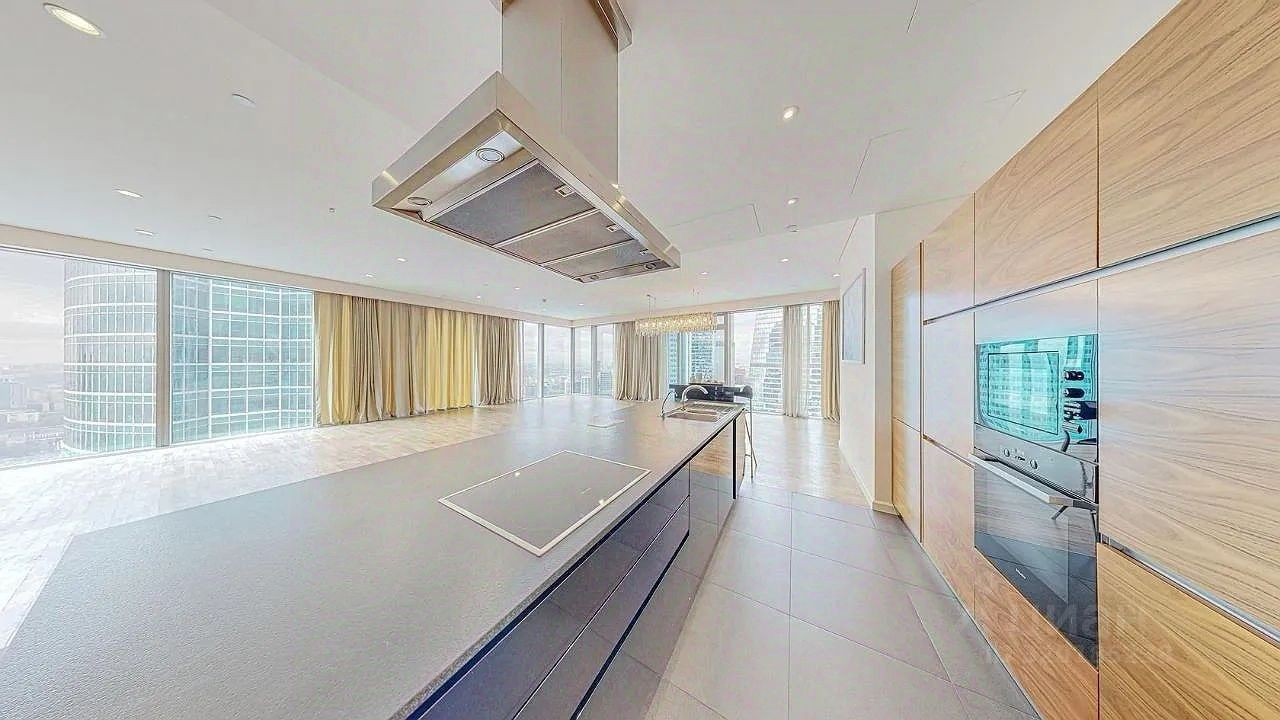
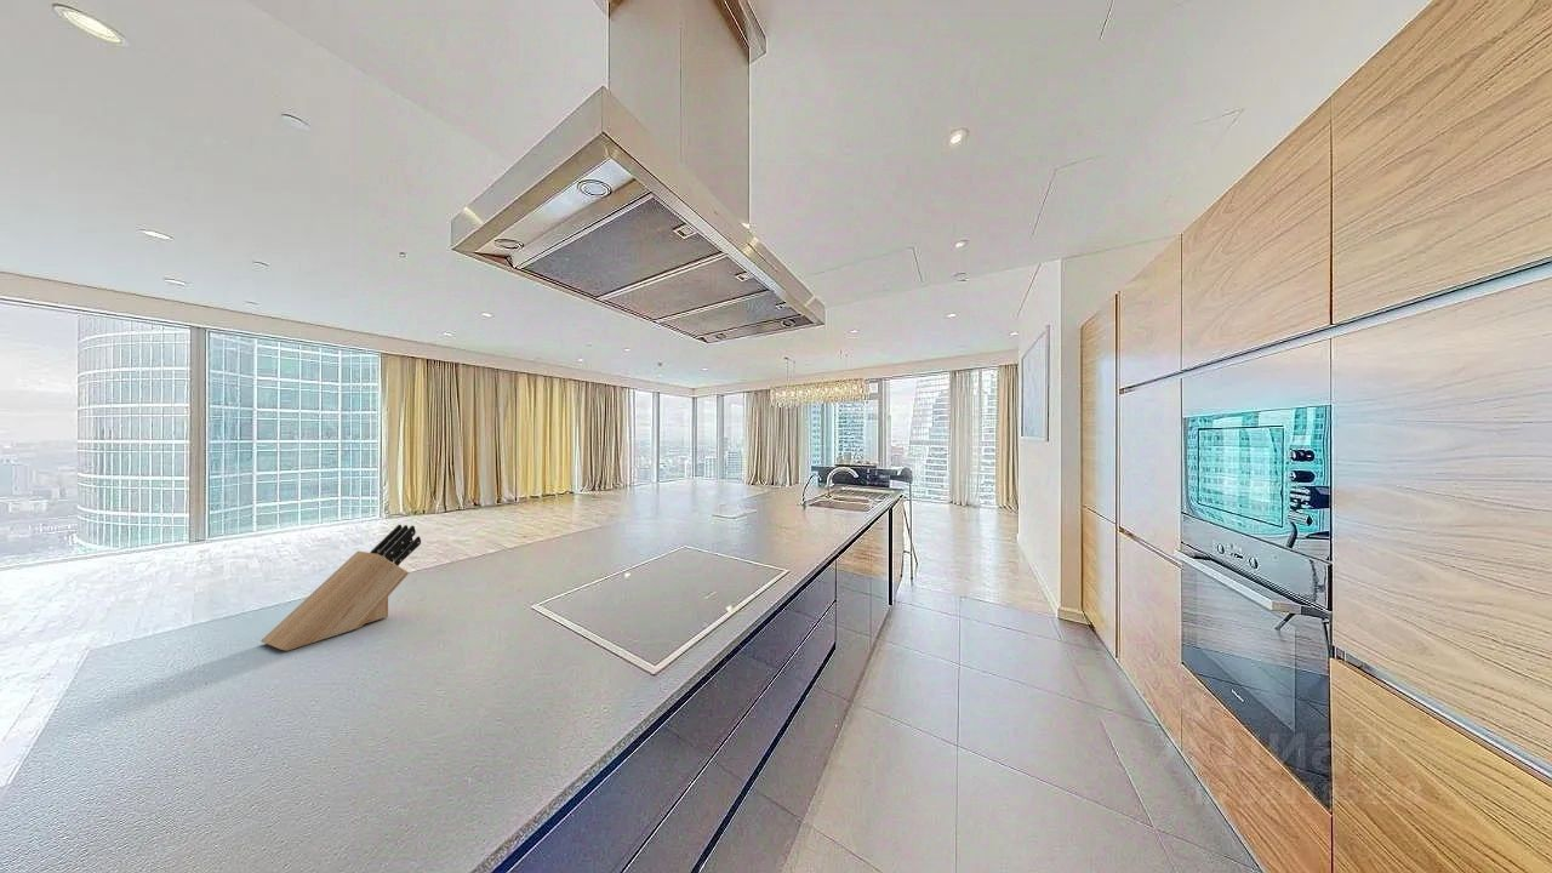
+ knife block (352, 578)
